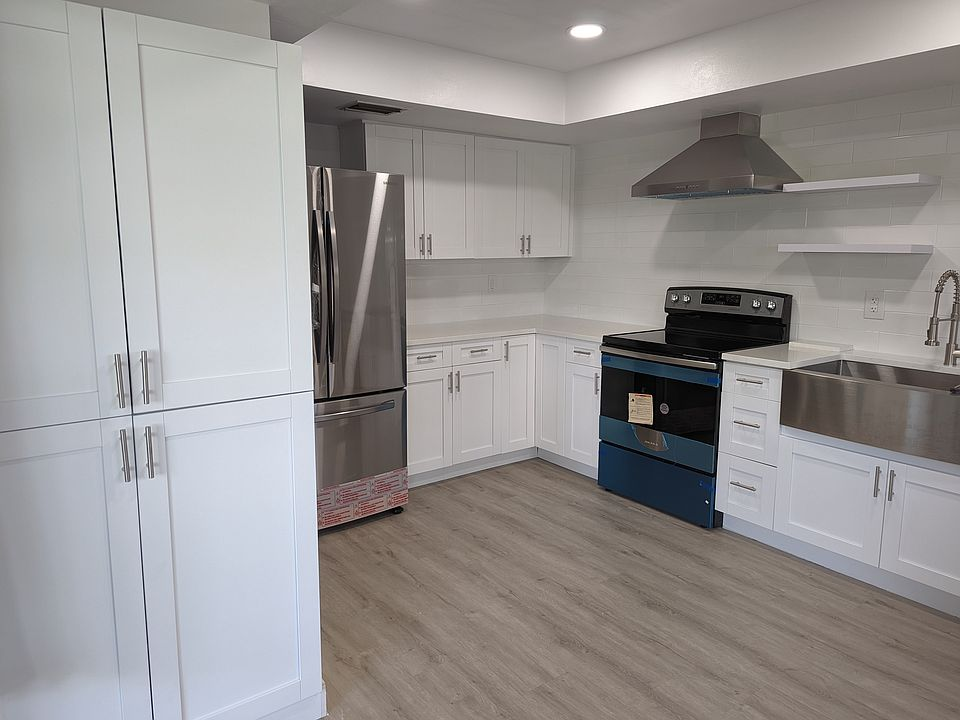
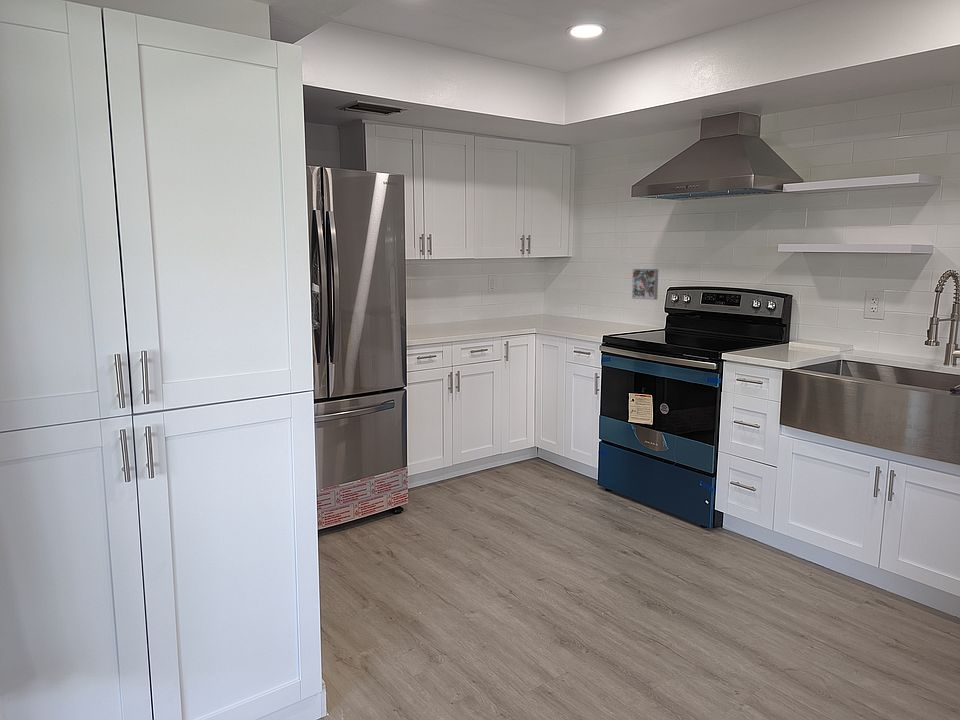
+ decorative tile (644, 284)
